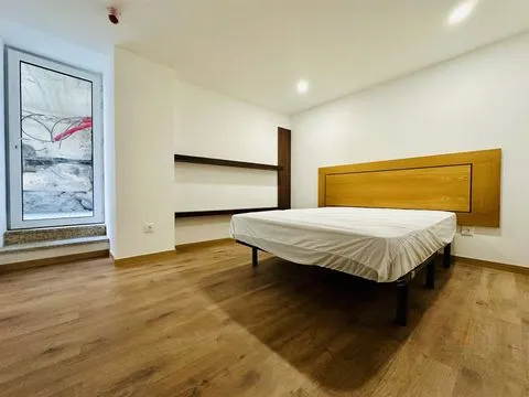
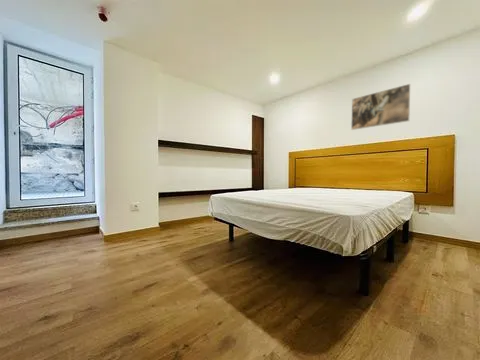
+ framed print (378, 109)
